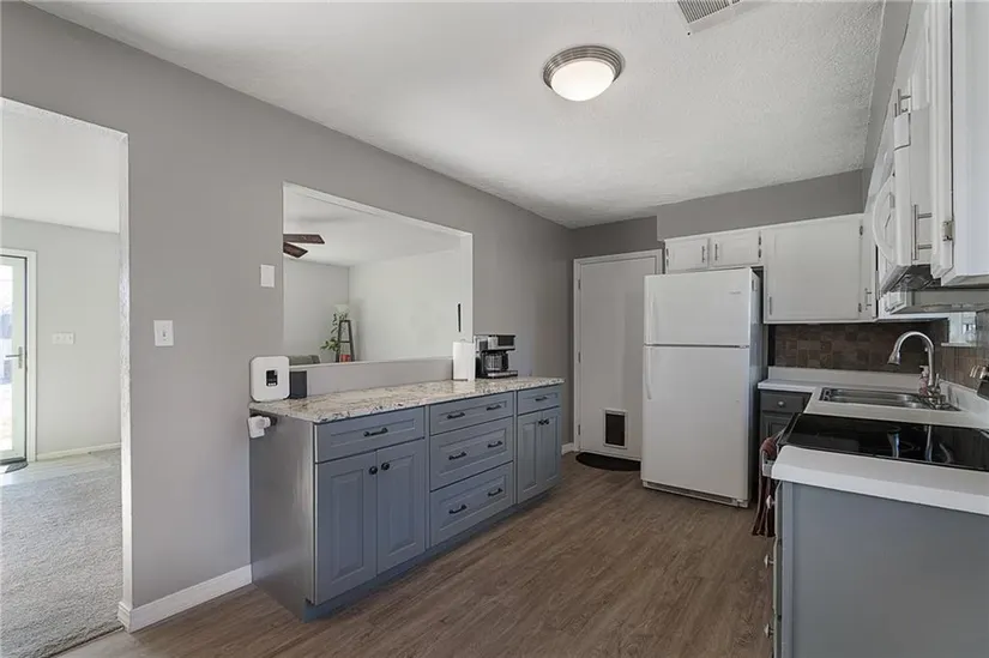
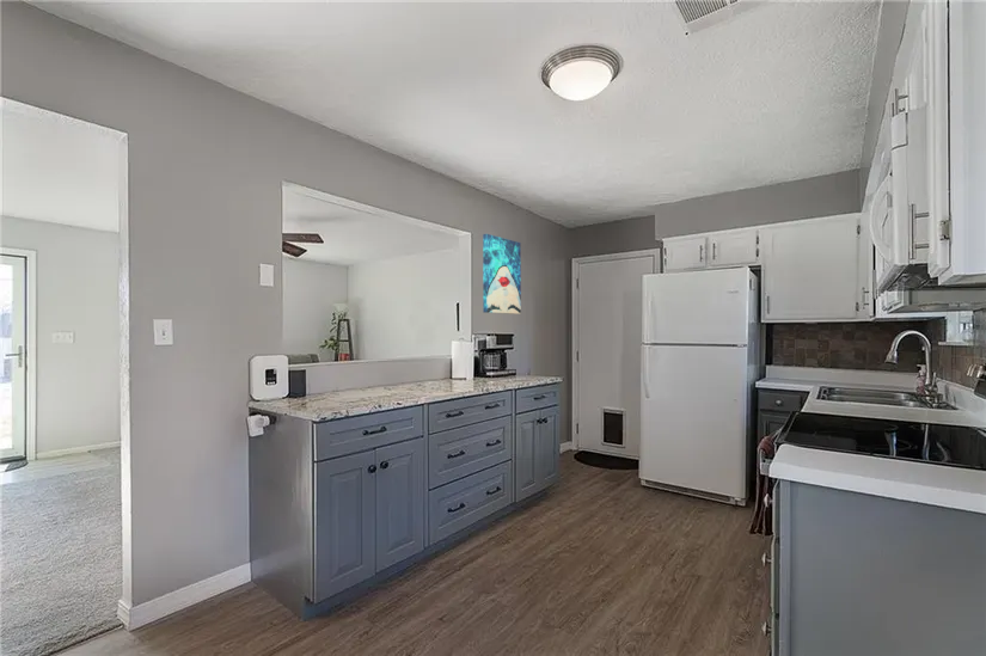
+ wall art (502, 275)
